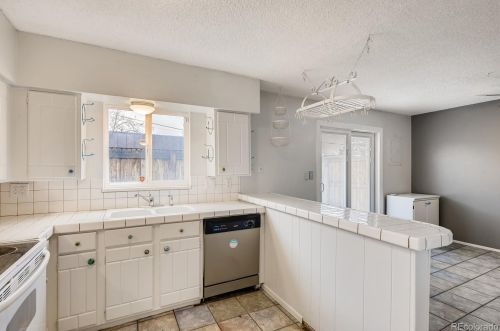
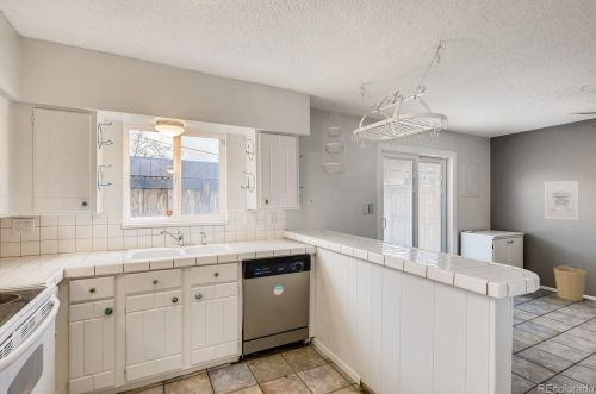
+ wall art (560, 200)
+ basket (570, 281)
